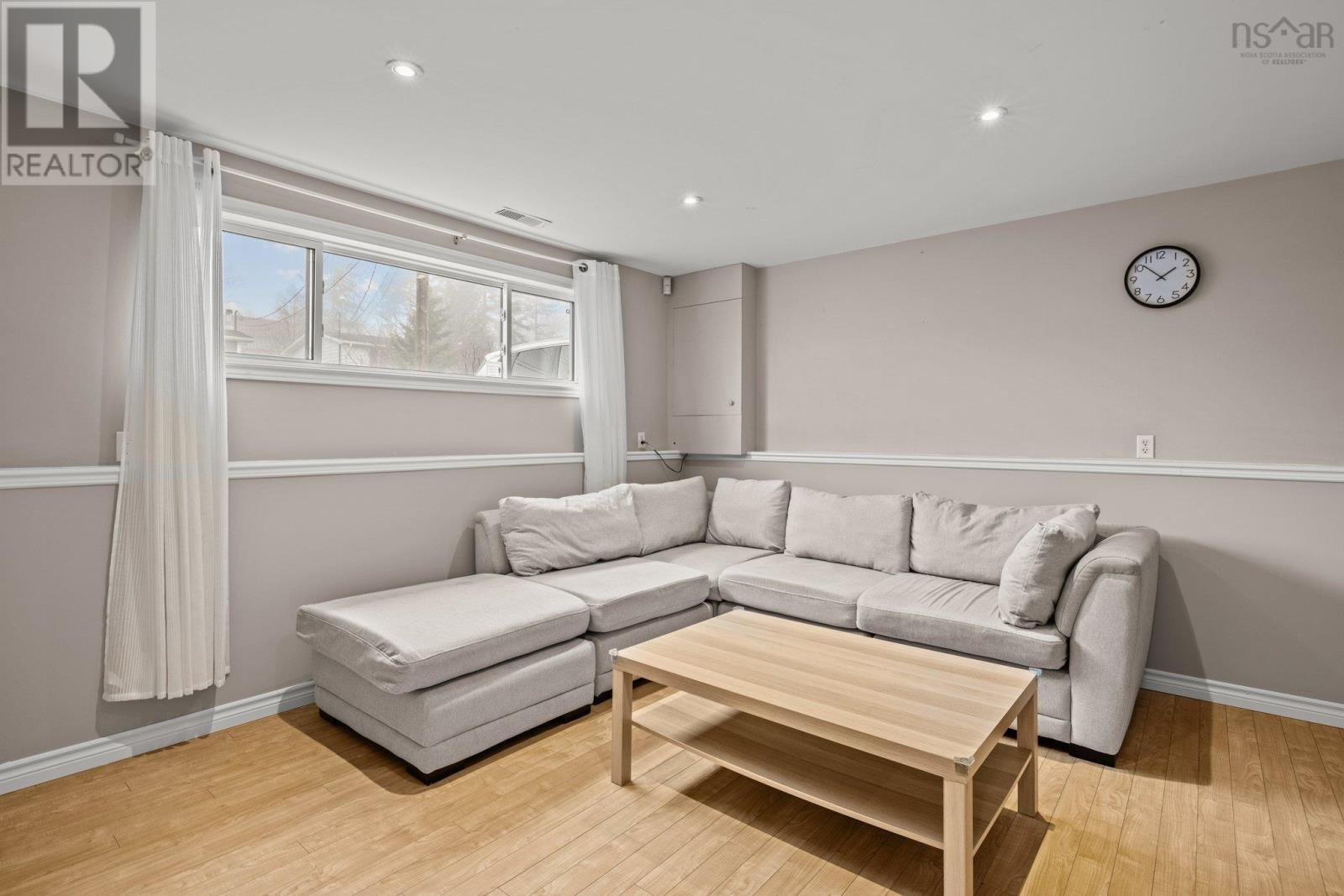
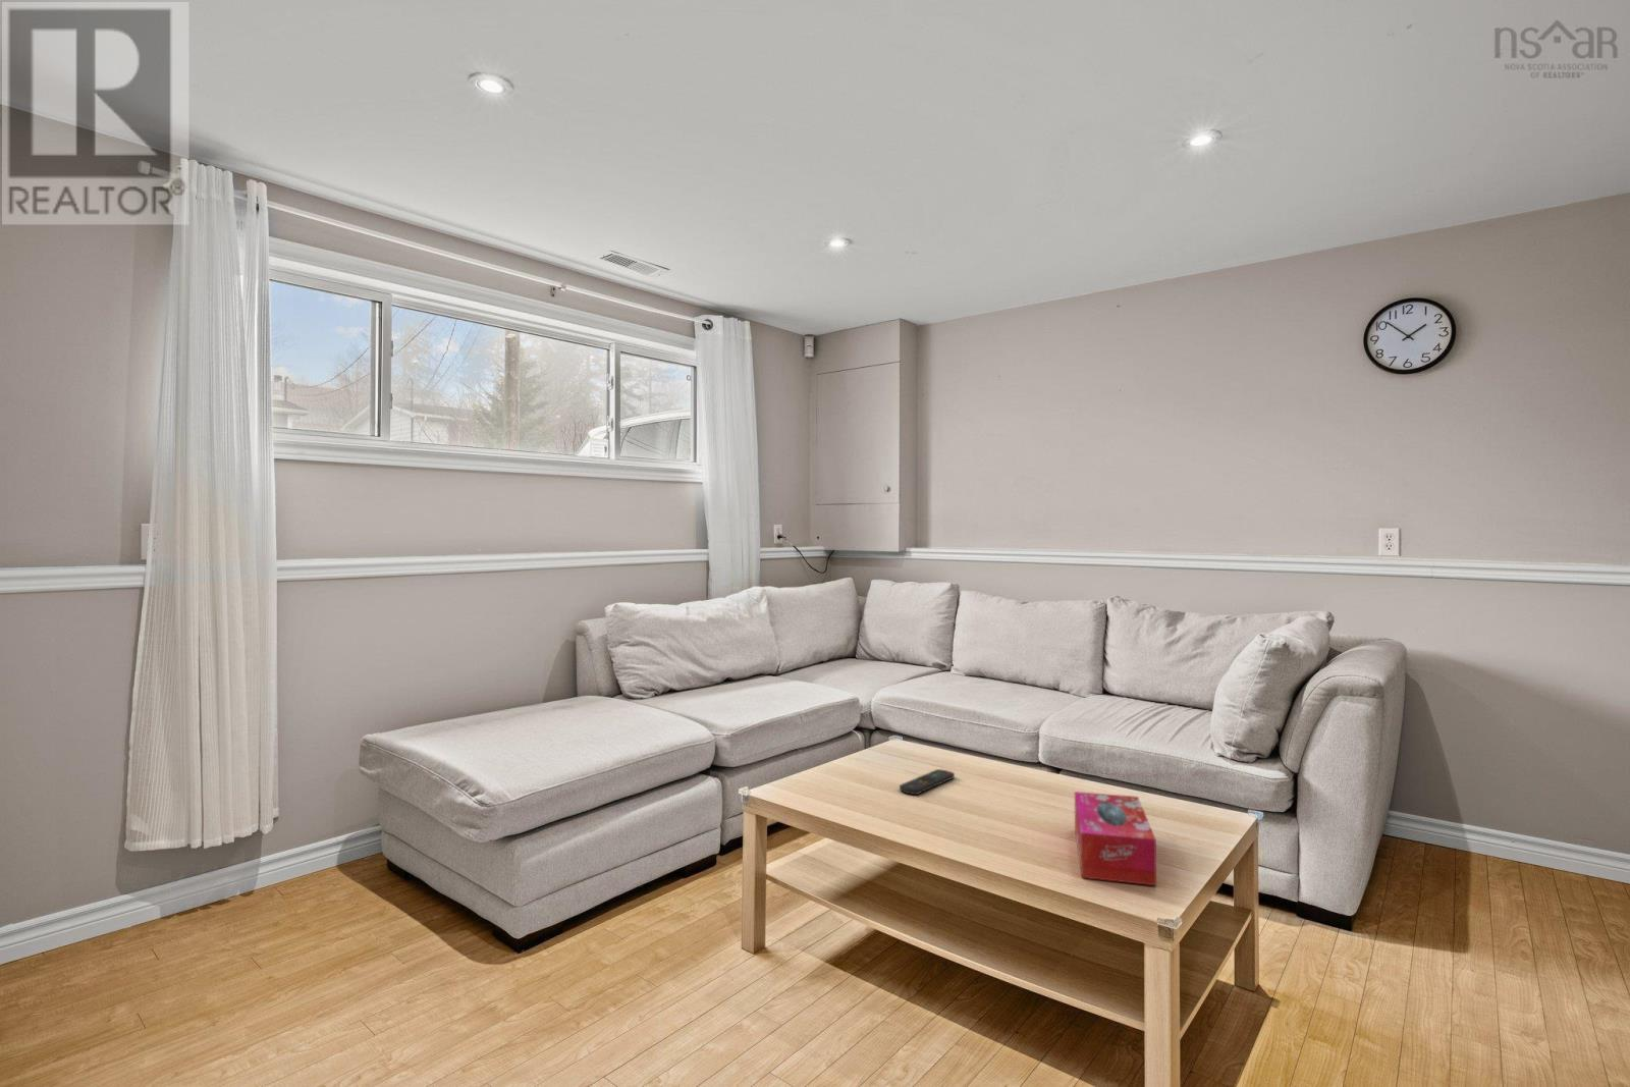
+ remote control (927, 780)
+ tissue box (1111, 835)
